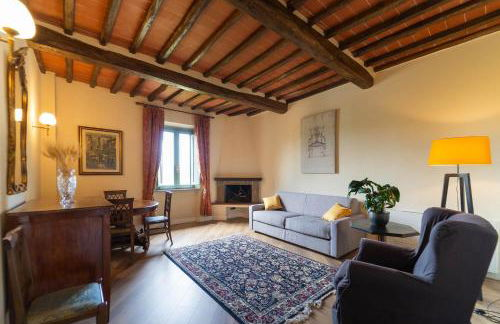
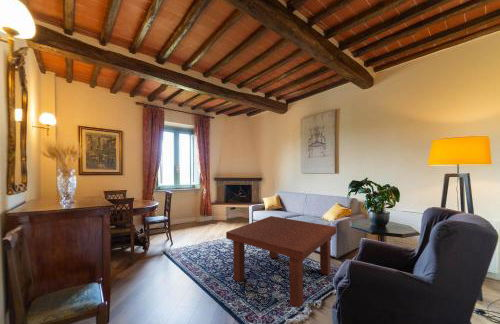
+ coffee table (283, 252)
